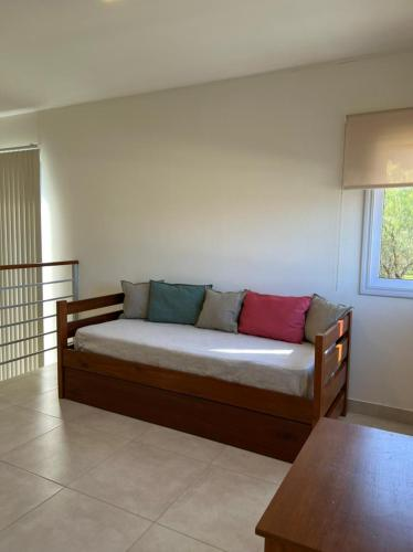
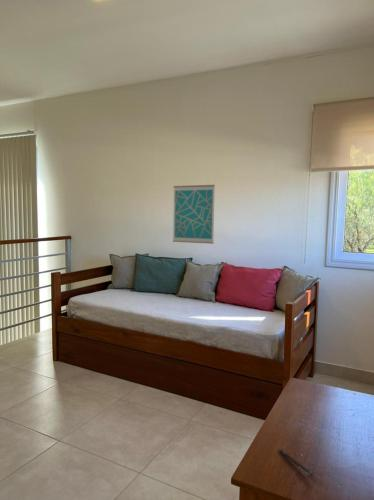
+ pen (294, 461)
+ wall art (193, 214)
